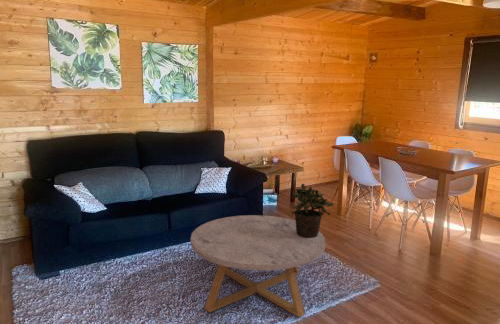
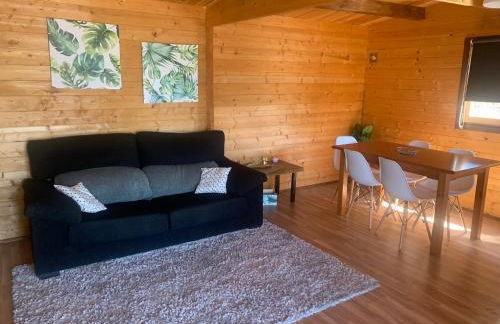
- coffee table (257, 263)
- potted plant (306, 208)
